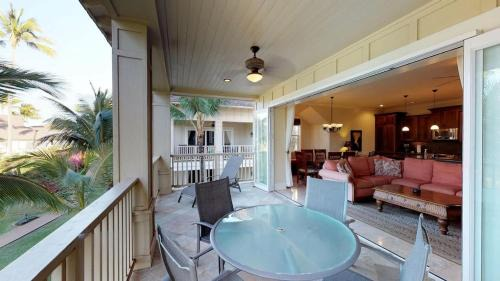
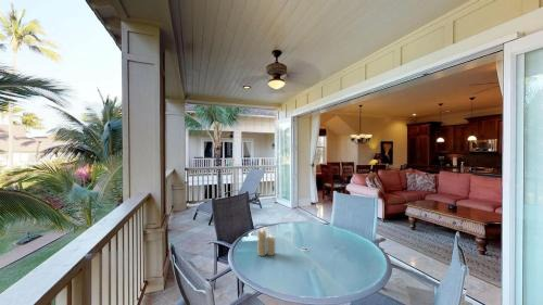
+ candle (265, 241)
